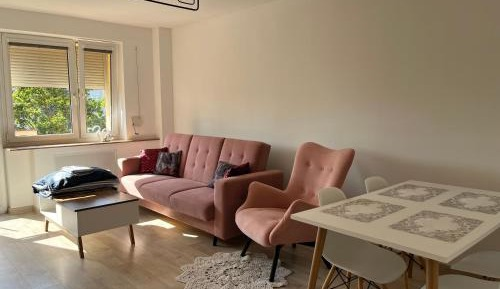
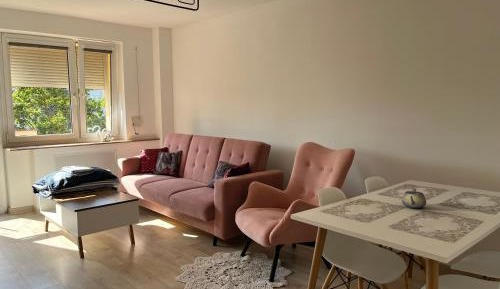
+ teapot (413, 198)
